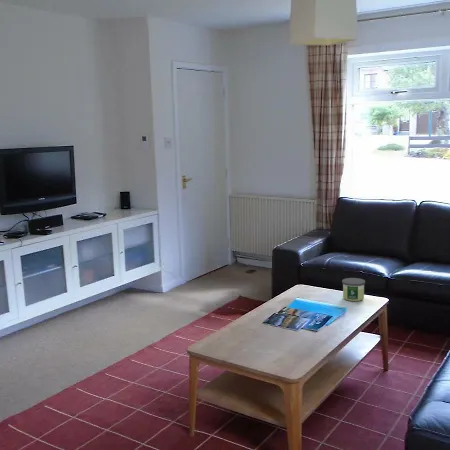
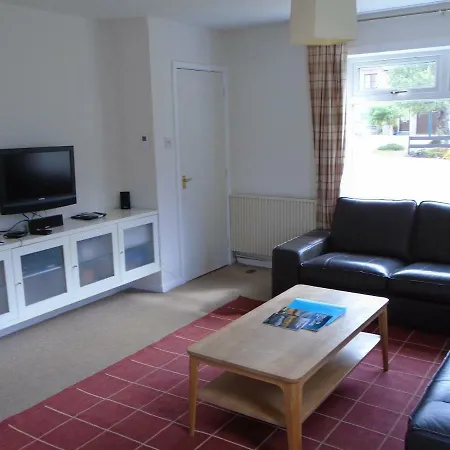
- candle (353, 289)
